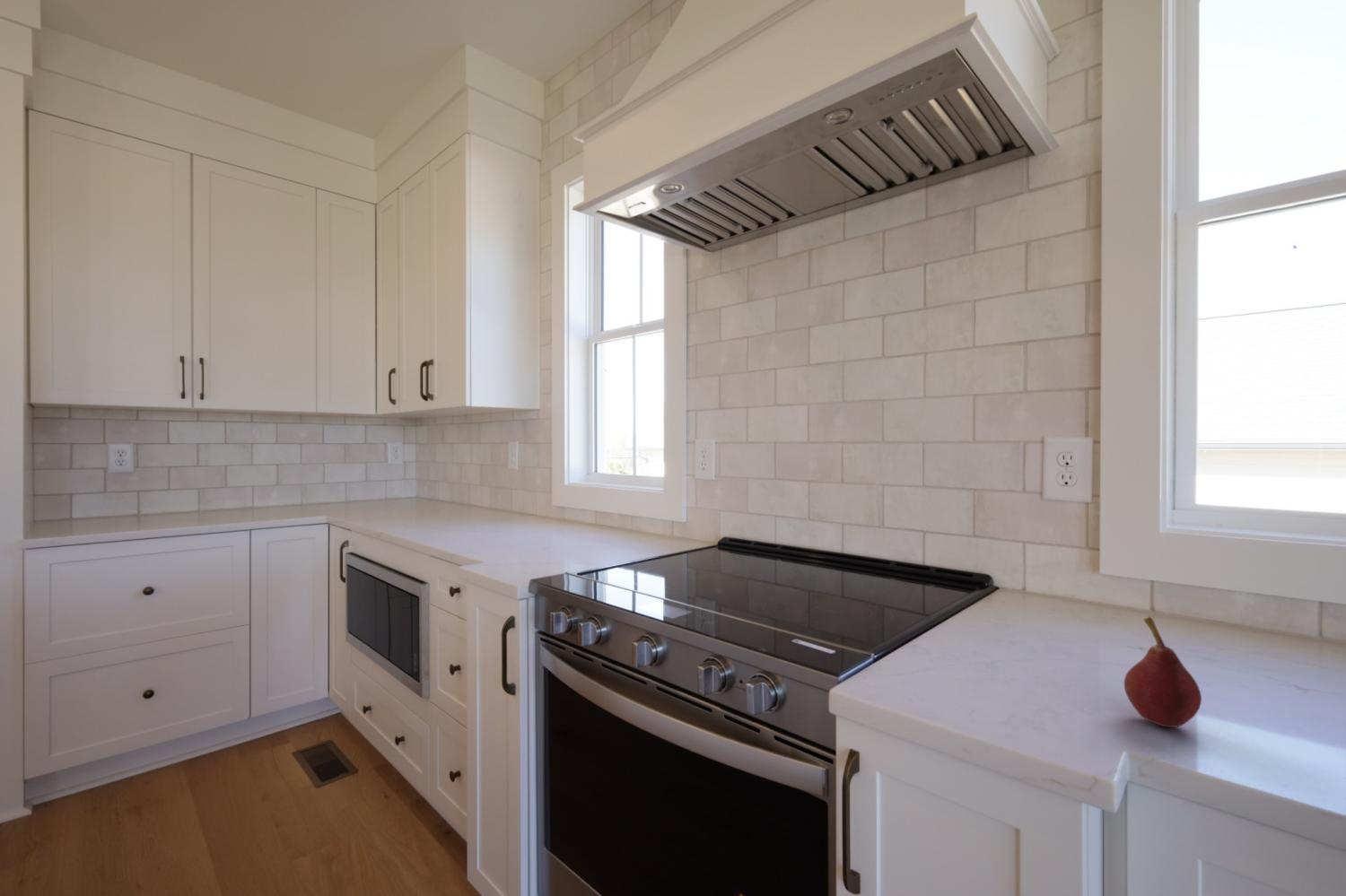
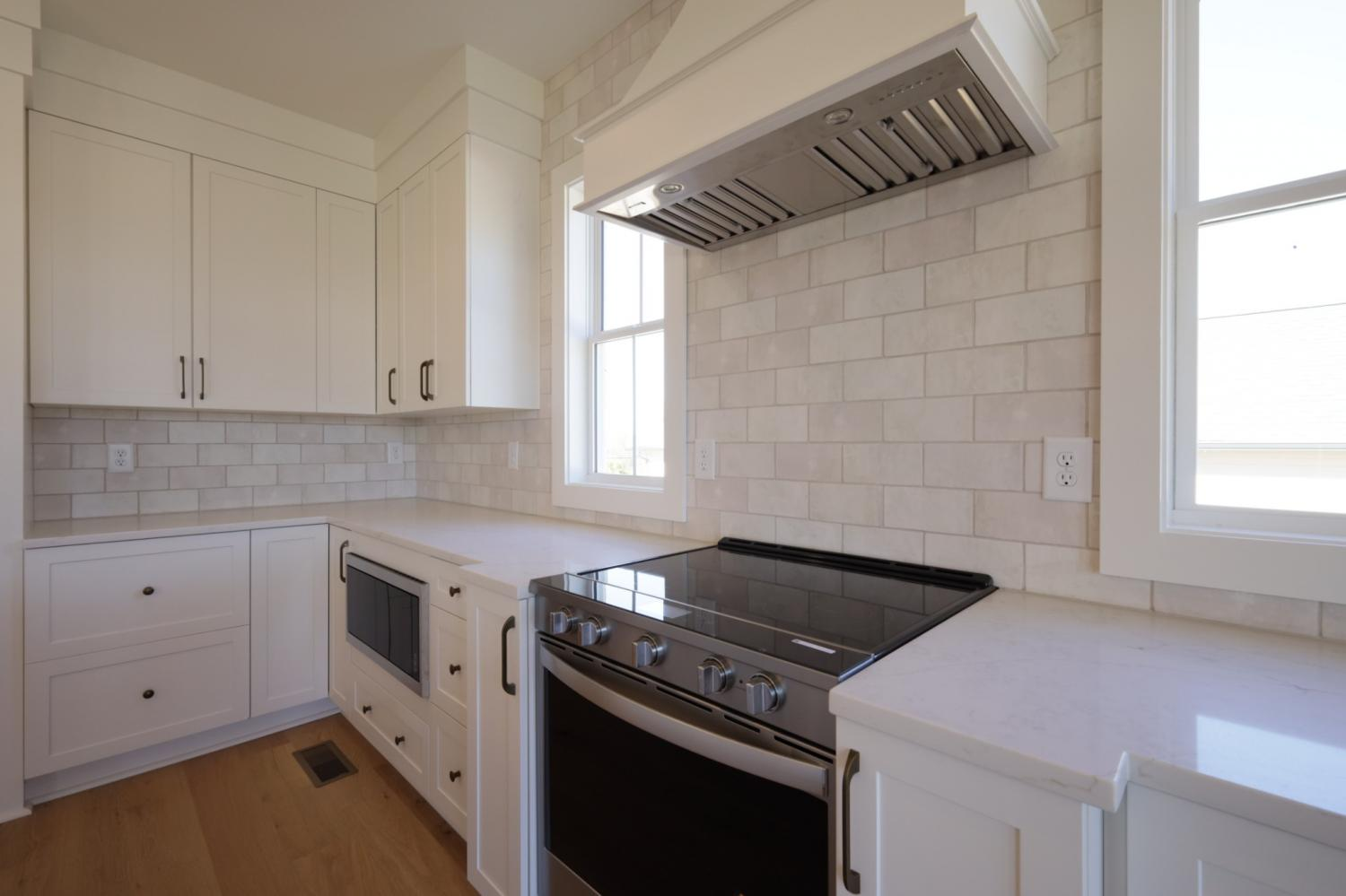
- fruit (1161, 670)
